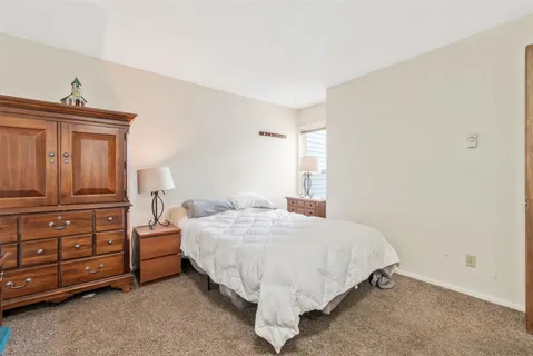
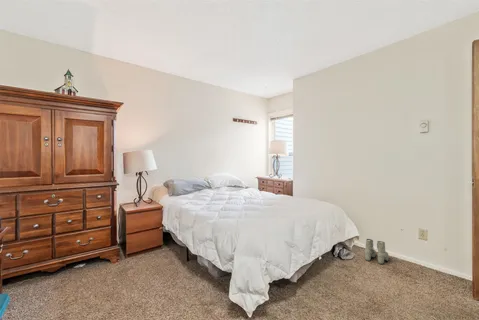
+ boots (377, 247)
